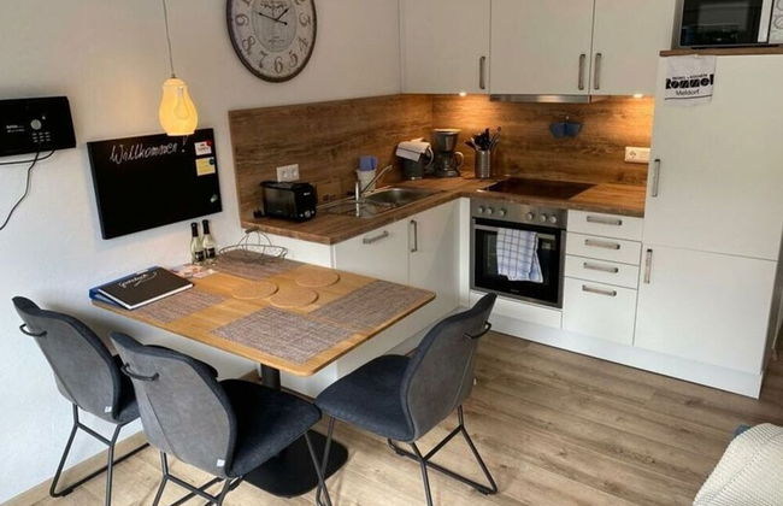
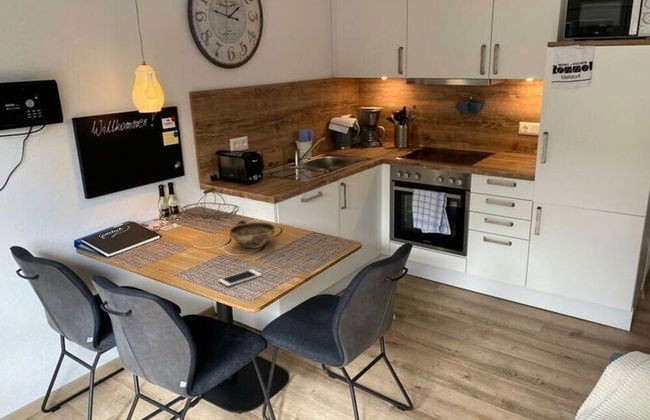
+ cell phone (240, 277)
+ bowl (252, 236)
